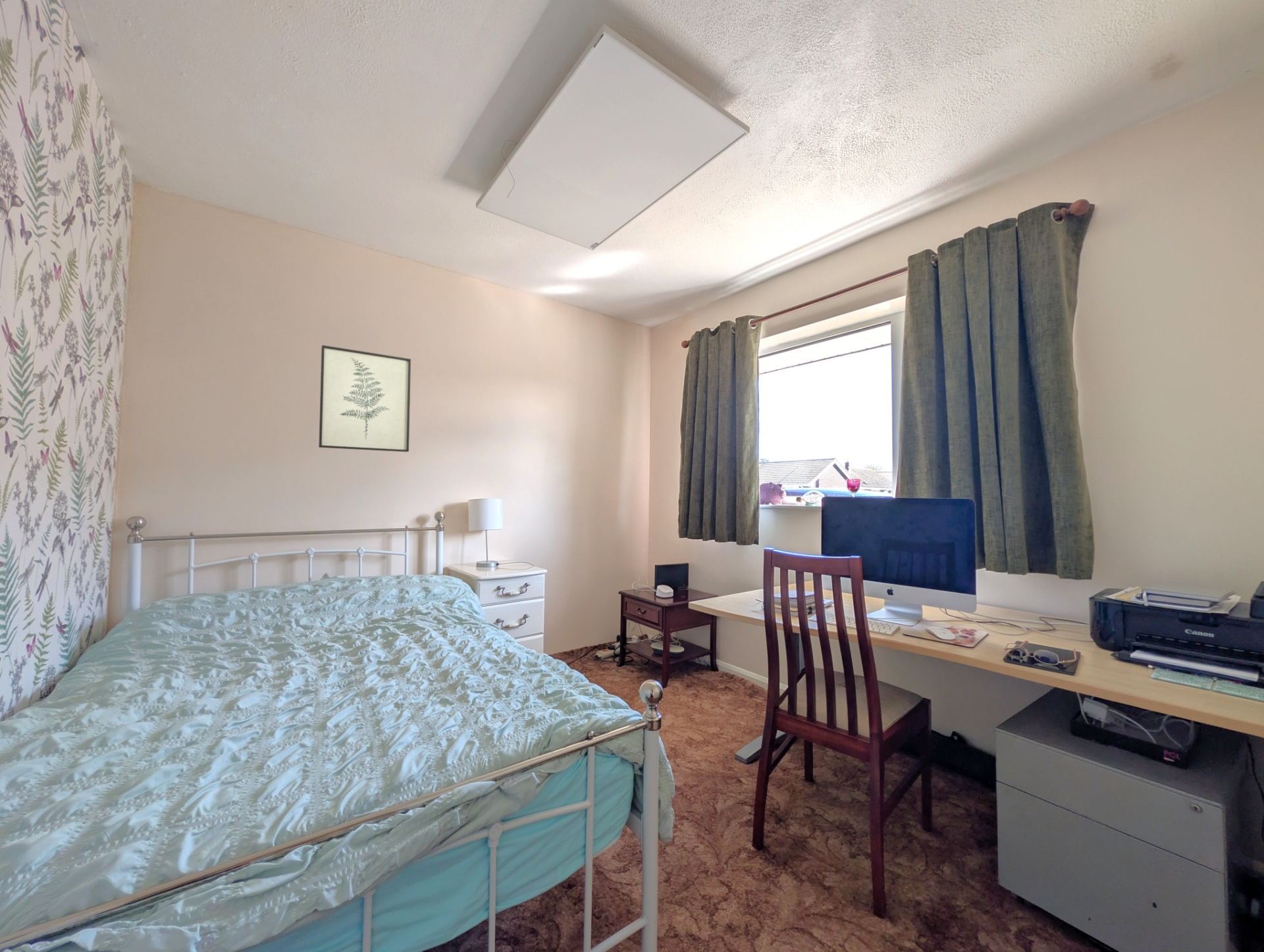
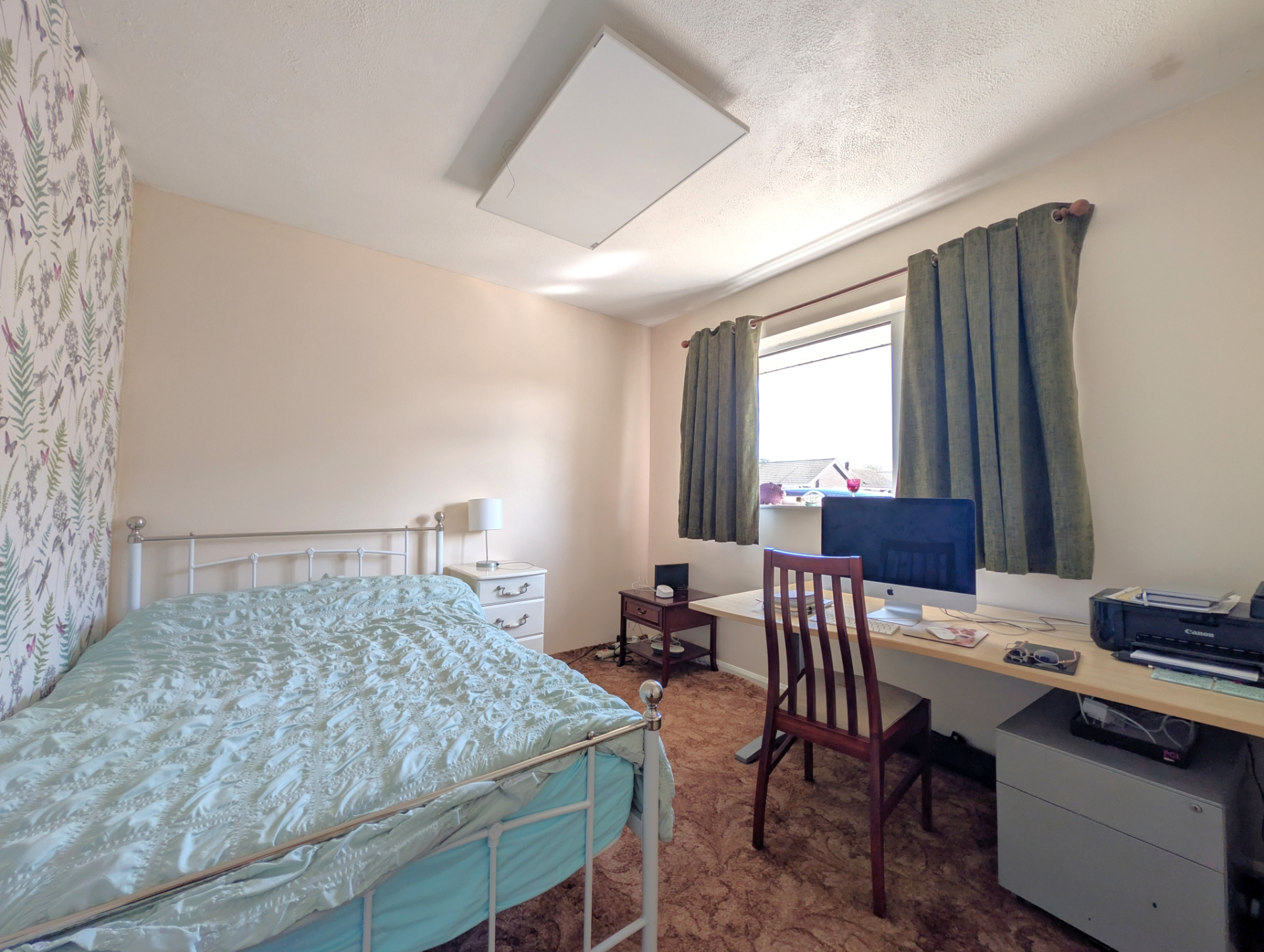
- wall art (367, 401)
